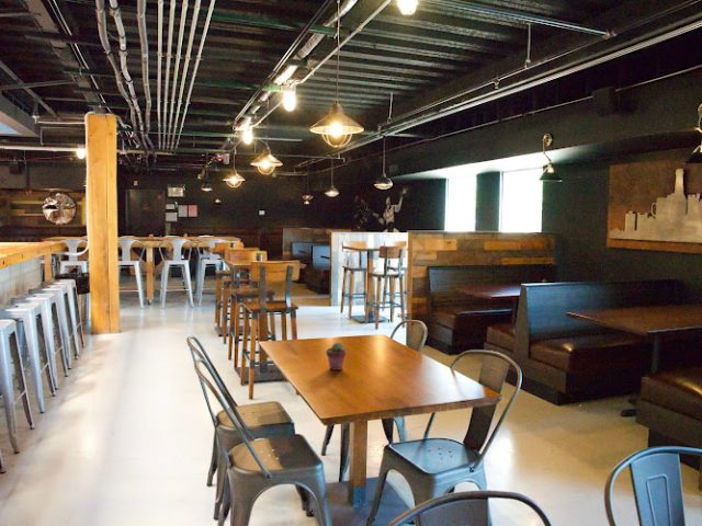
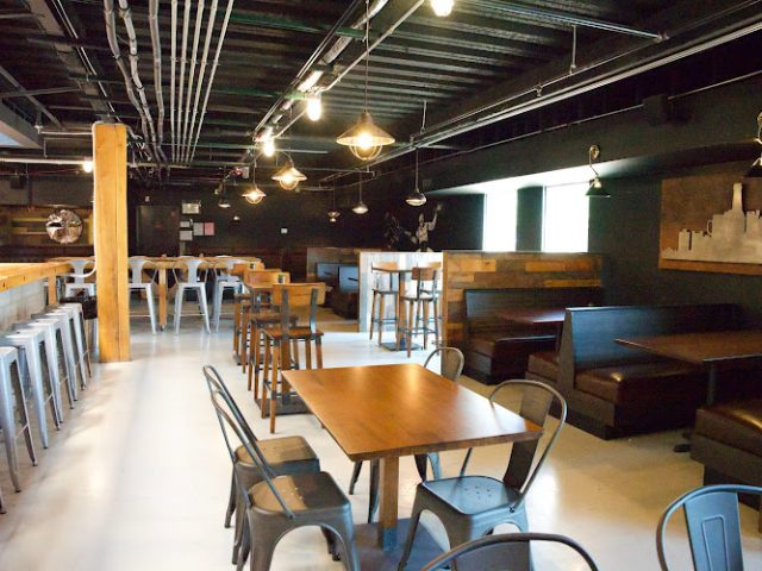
- potted succulent (336, 355)
